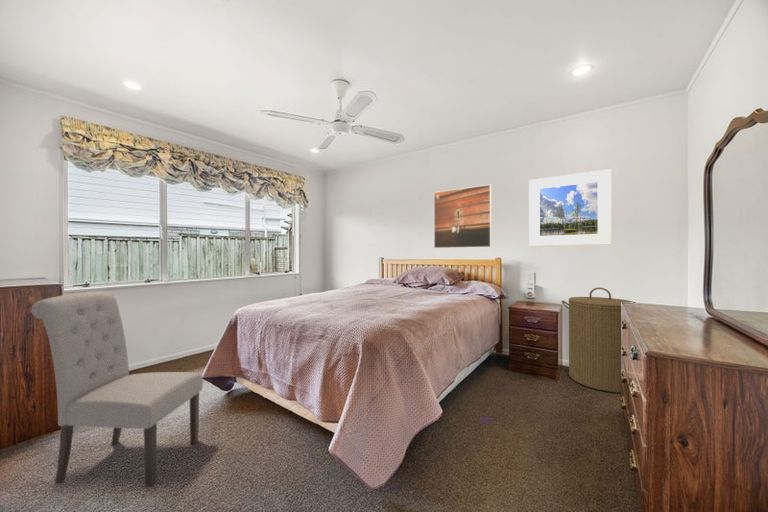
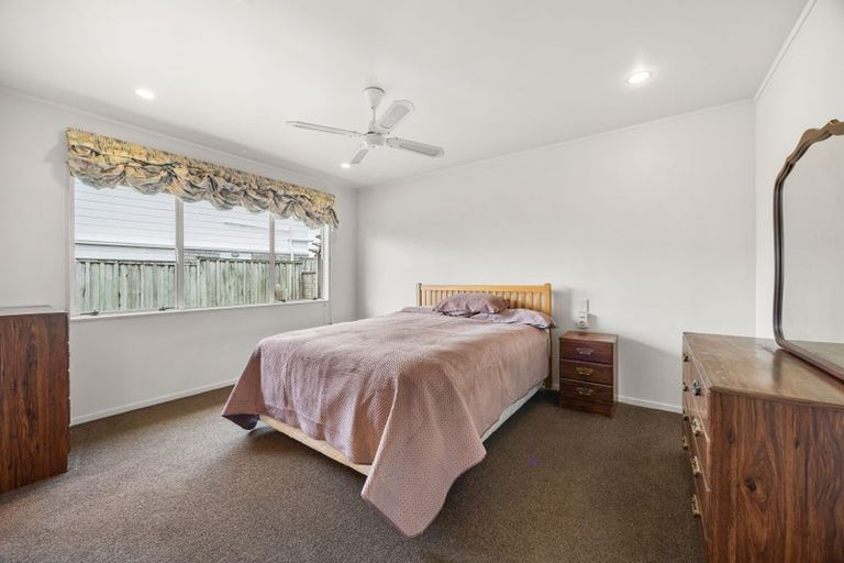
- chair (124, 377)
- laundry hamper (601, 334)
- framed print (461, 218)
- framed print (567, 210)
